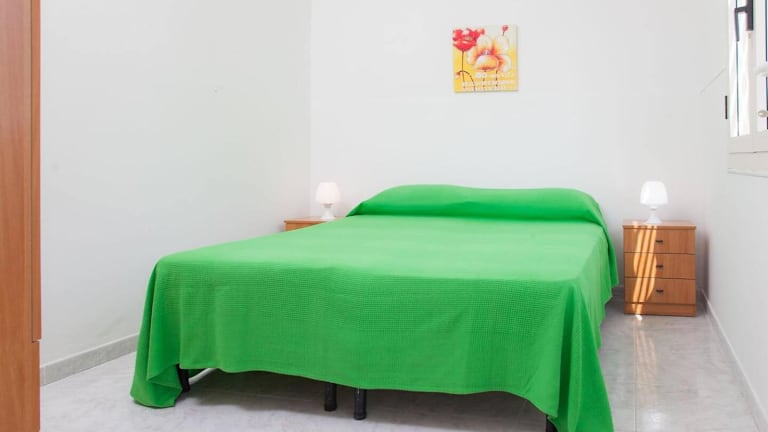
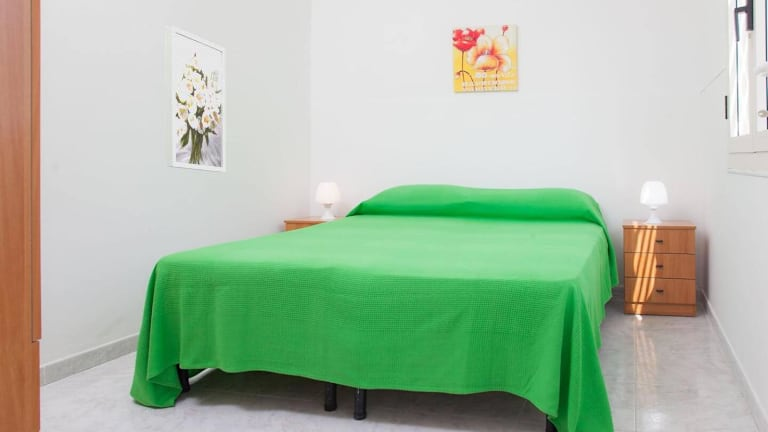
+ wall art (197, 103)
